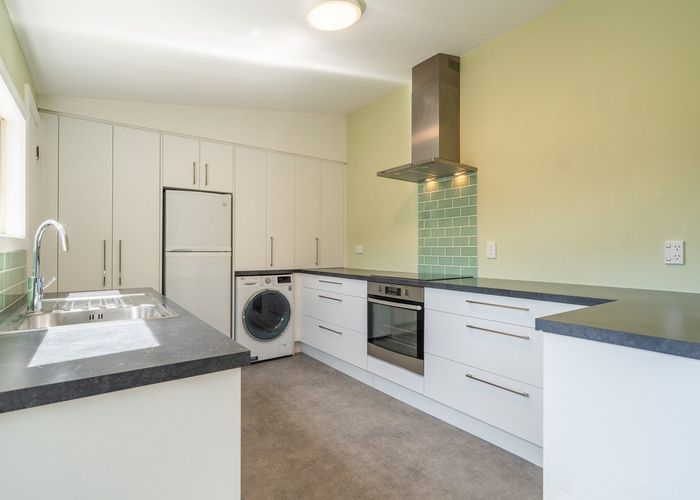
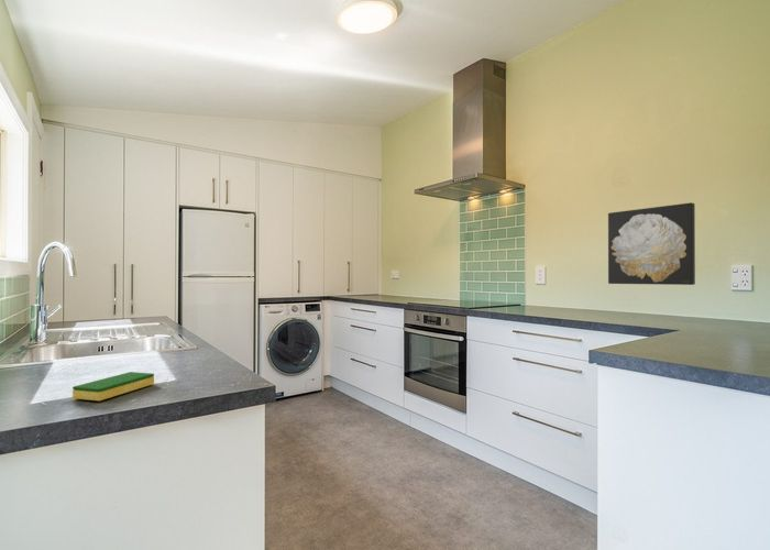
+ wall art (648, 245)
+ dish sponge (116, 385)
